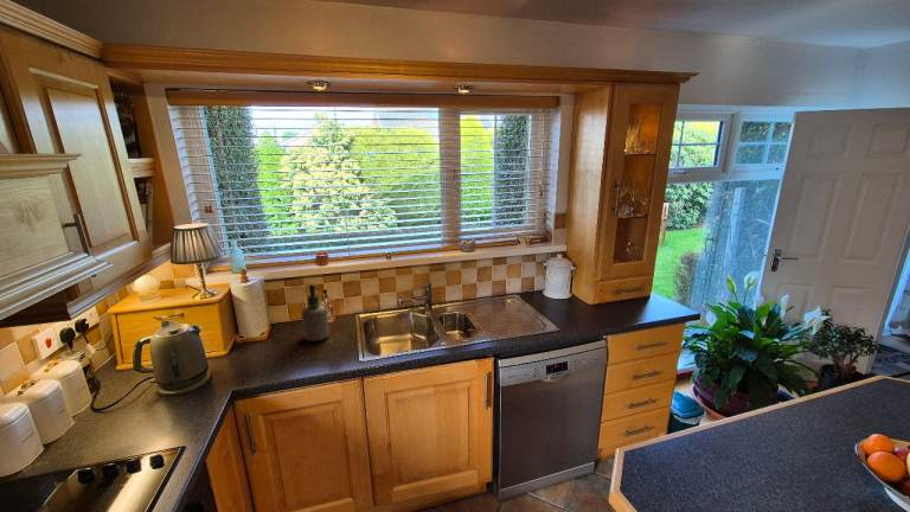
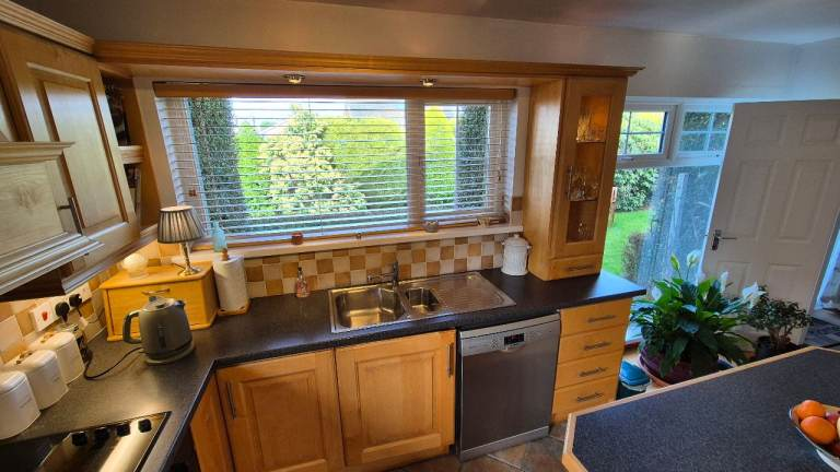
- soap dispenser (314, 312)
